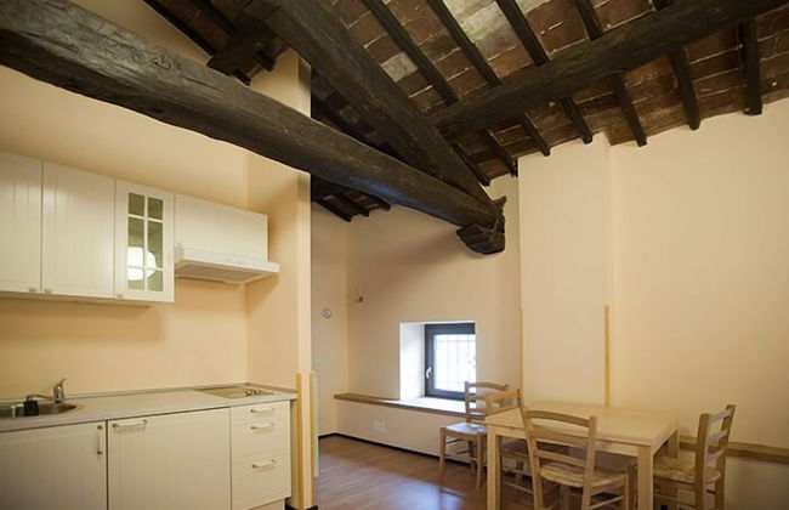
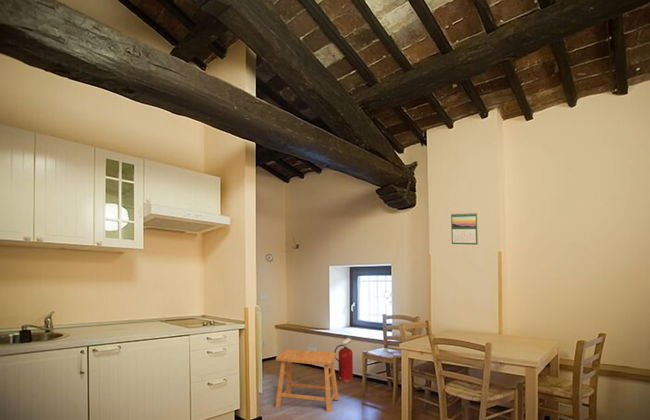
+ fire extinguisher (343, 360)
+ stool (305, 384)
+ calendar (464, 228)
